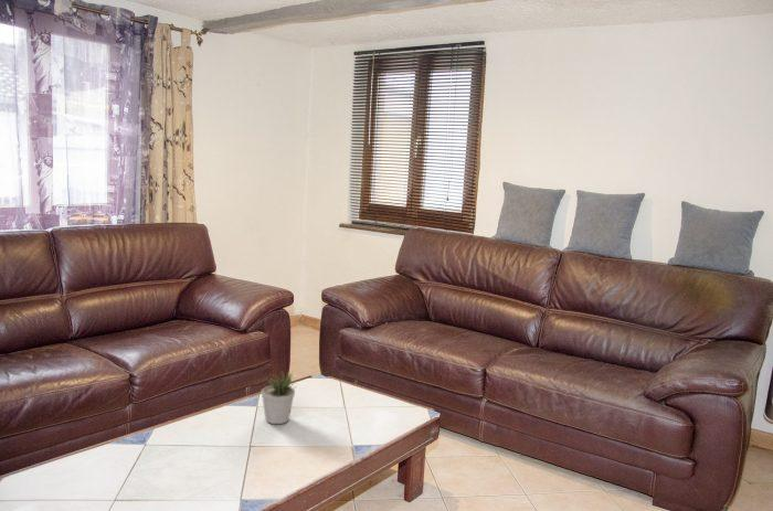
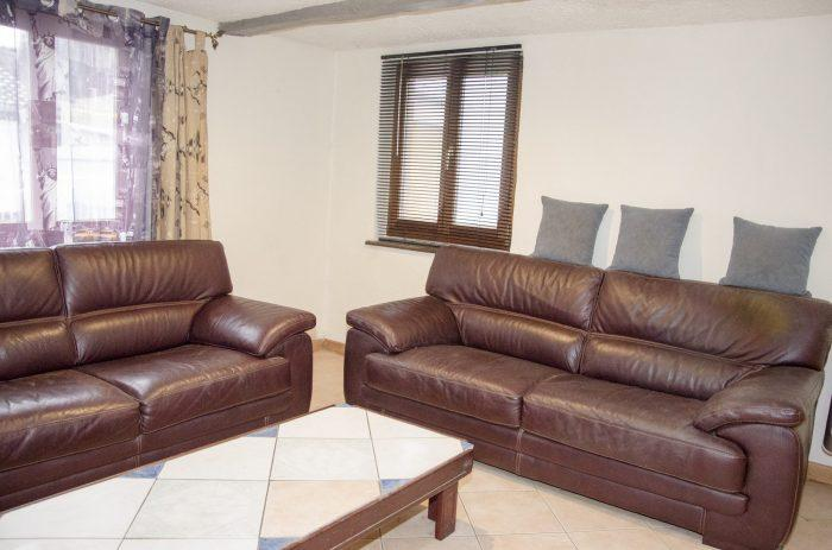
- potted plant (278, 395)
